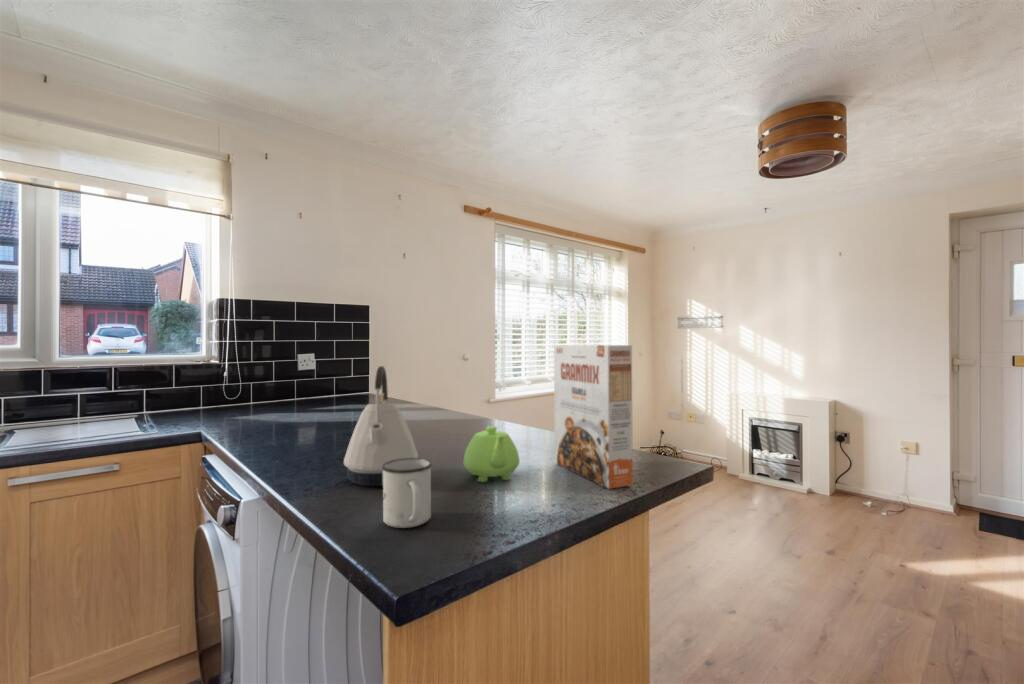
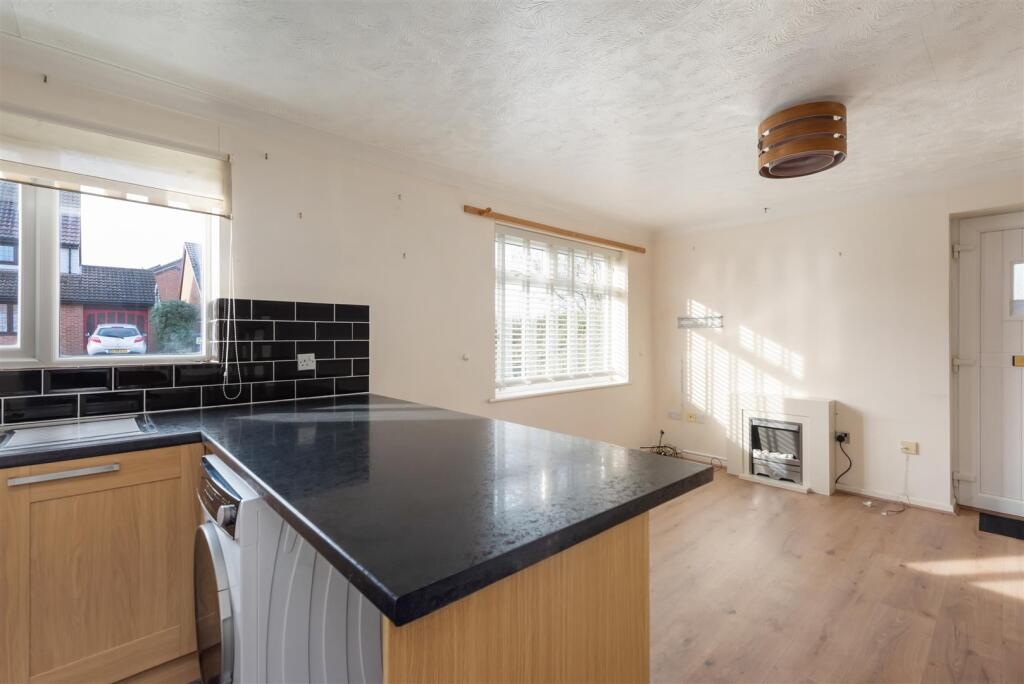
- kettle (381, 422)
- mug (409, 494)
- cereal box (590, 409)
- teapot (492, 452)
